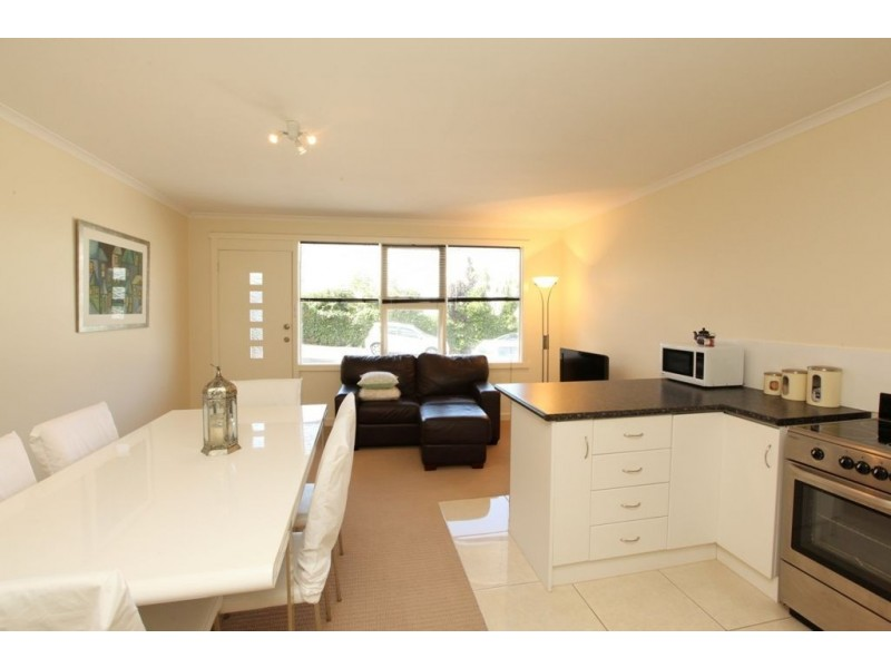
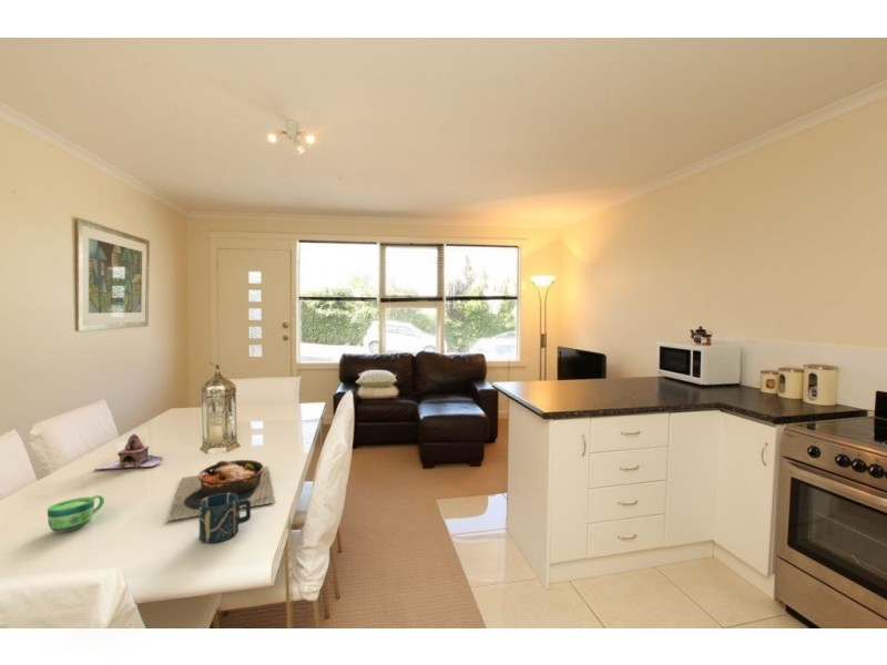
+ bowl (225, 480)
+ teapot (135, 449)
+ cup (77, 512)
+ cup (225, 515)
